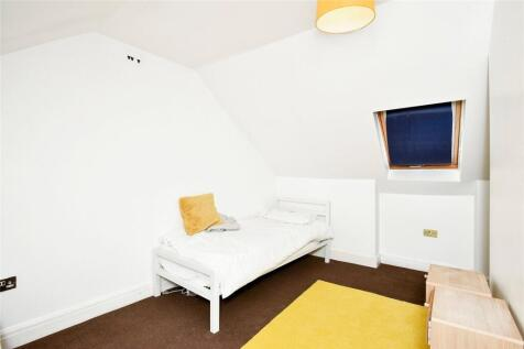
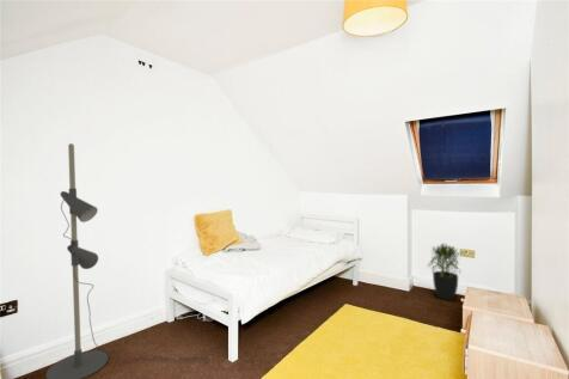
+ floor lamp (97, 255)
+ potted plant (443, 269)
